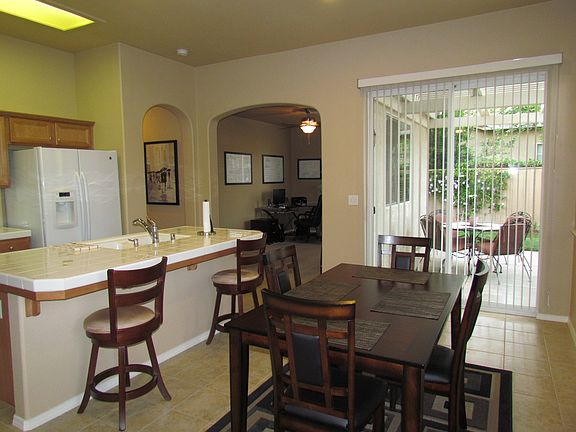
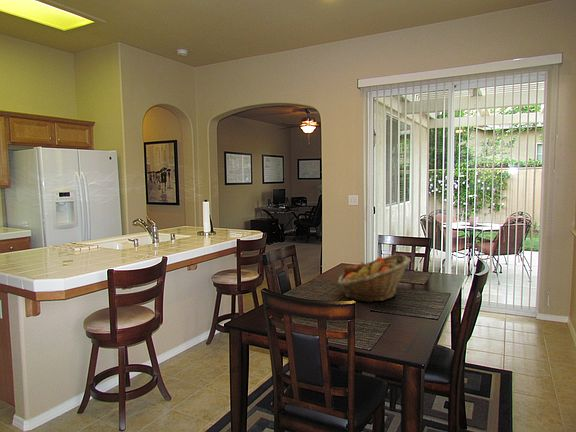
+ fruit basket (373, 275)
